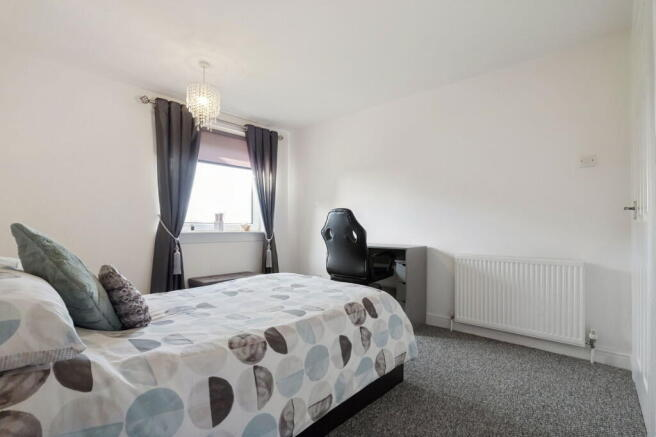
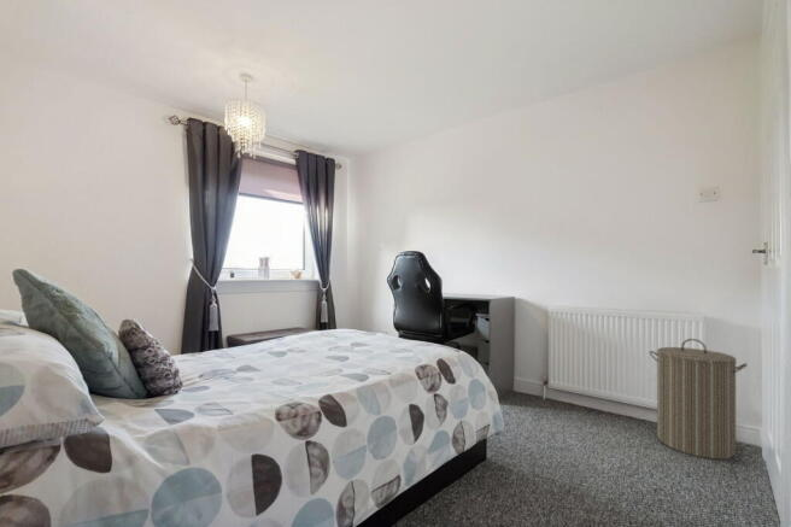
+ laundry hamper (695, 391)
